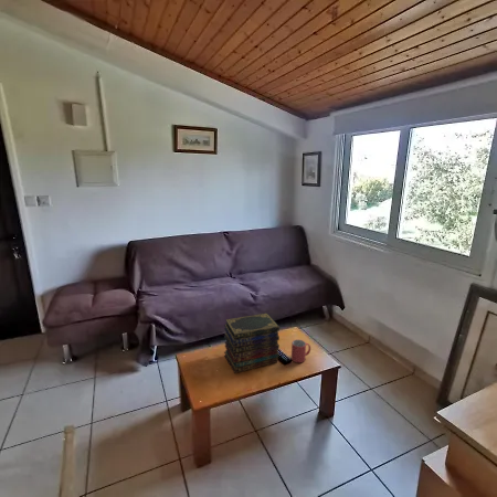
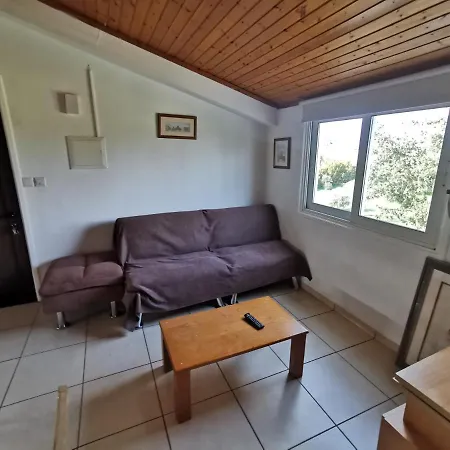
- mug (300, 350)
- book stack (251, 340)
